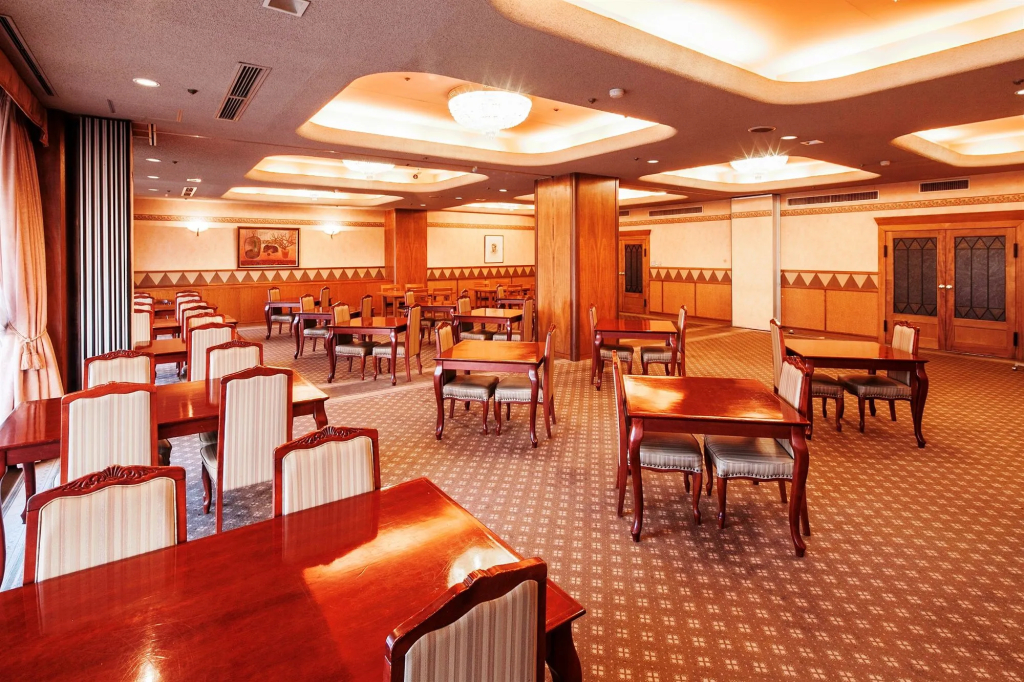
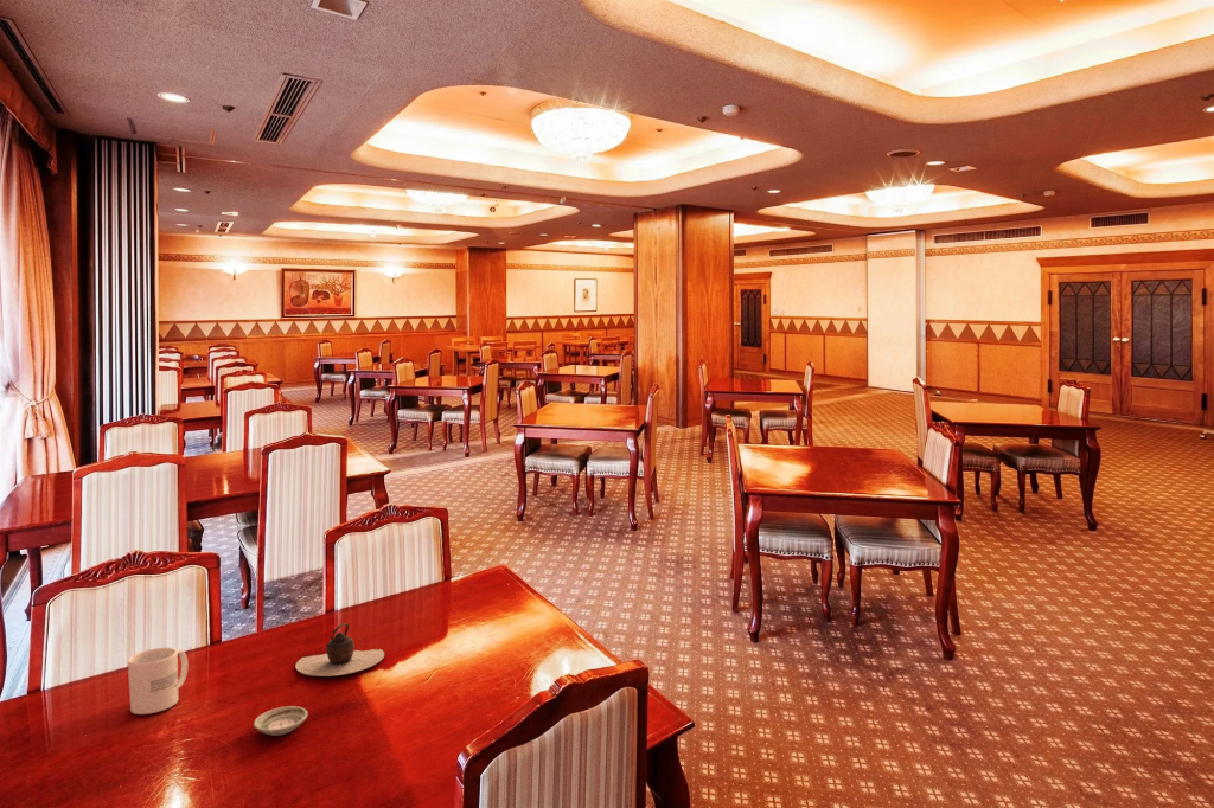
+ mug (156, 676)
+ teapot (340, 641)
+ saucer (281, 723)
